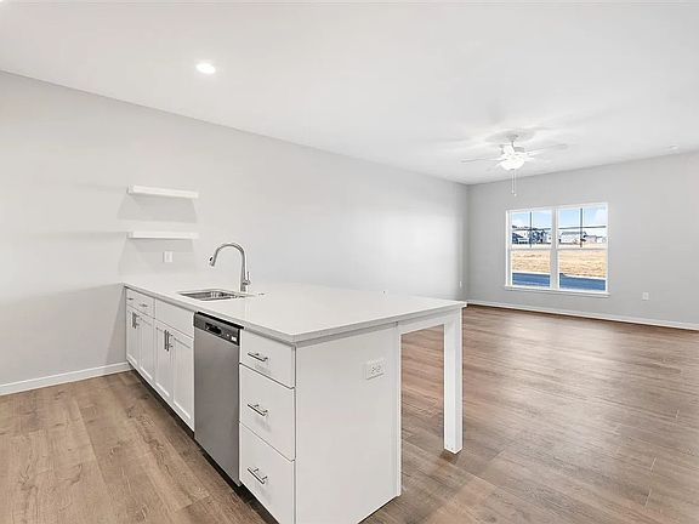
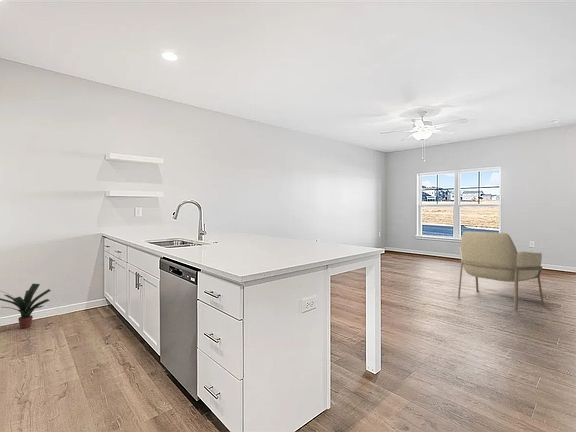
+ armchair (497, 265)
+ potted plant (21, 305)
